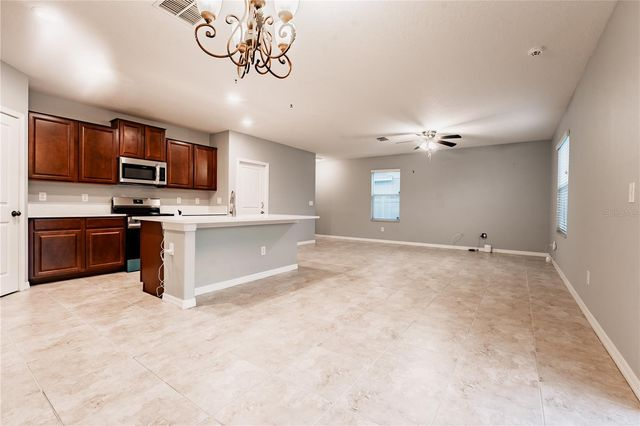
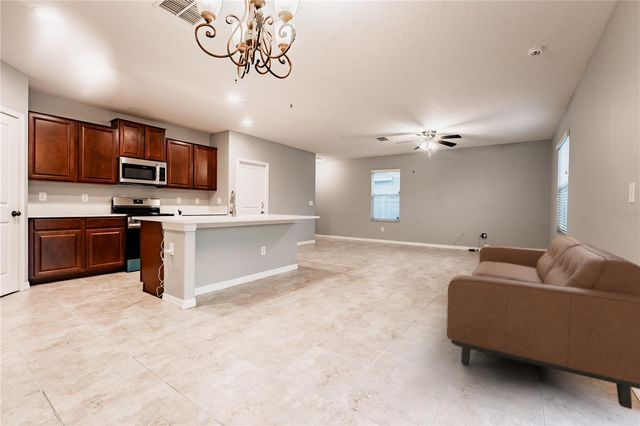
+ sofa (529, 284)
